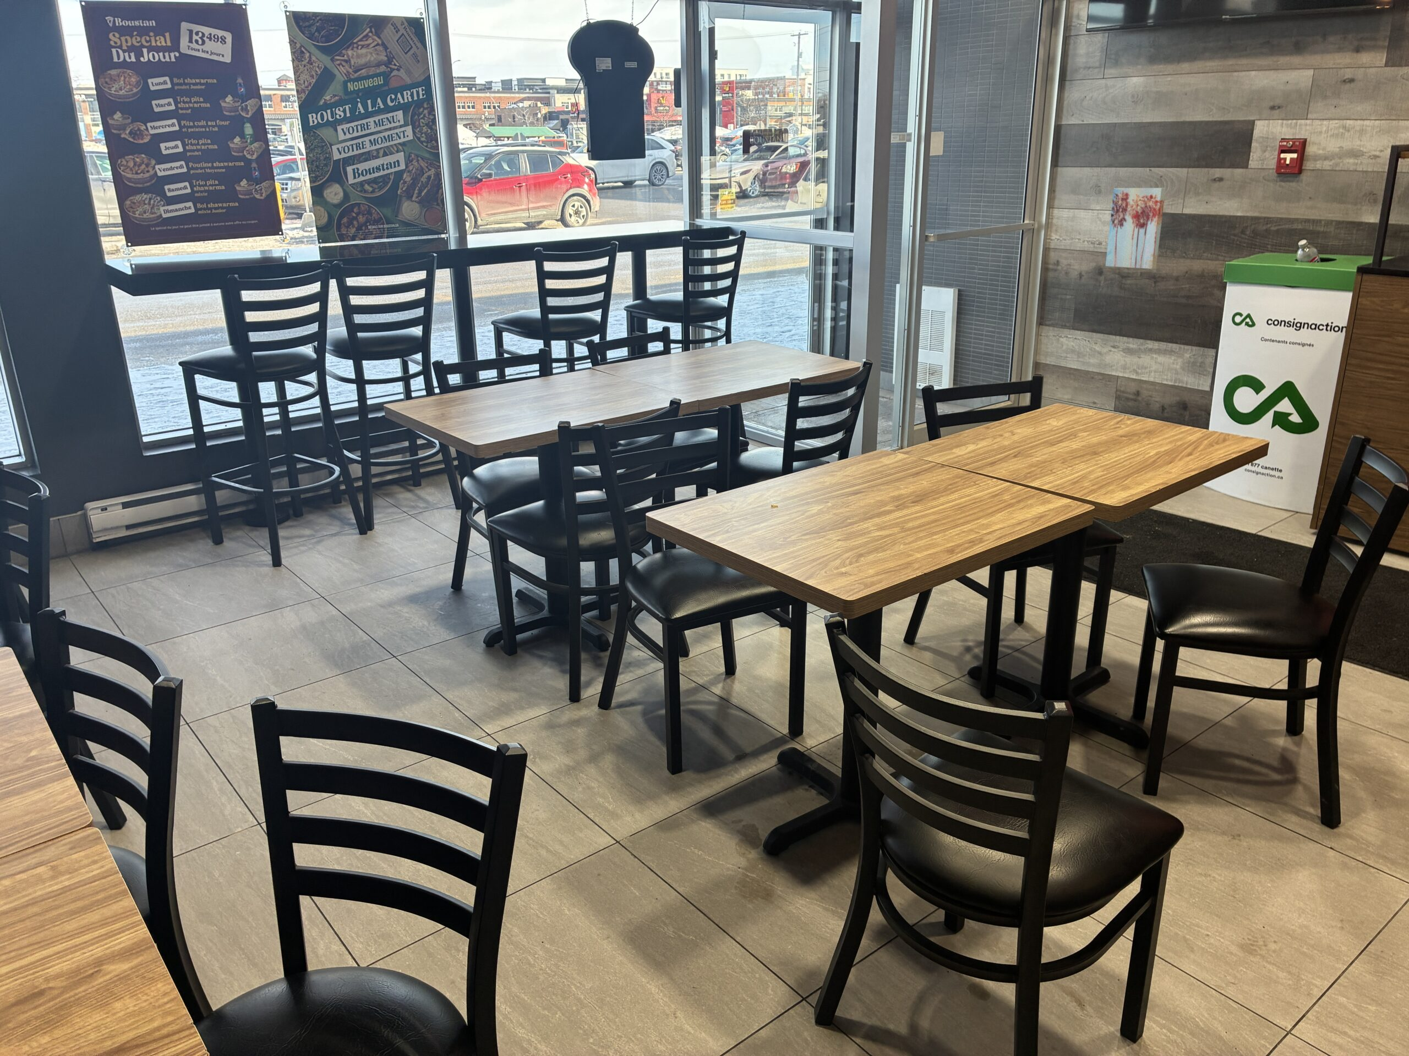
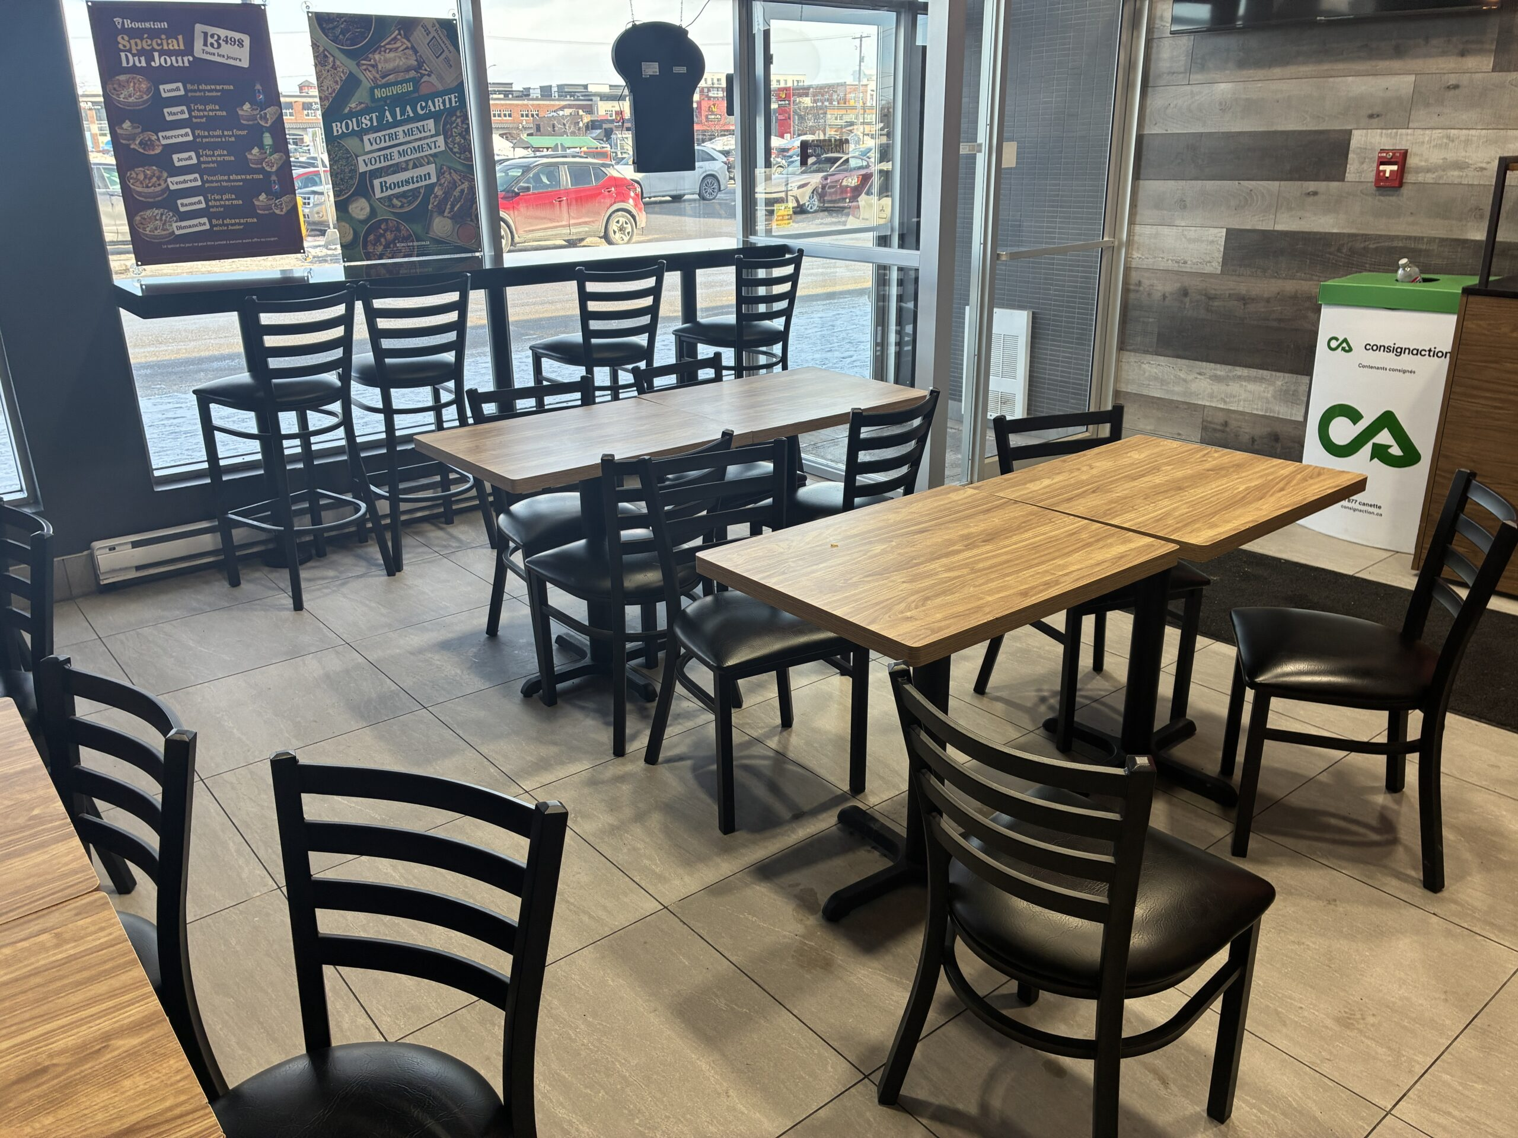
- wall art (1134, 227)
